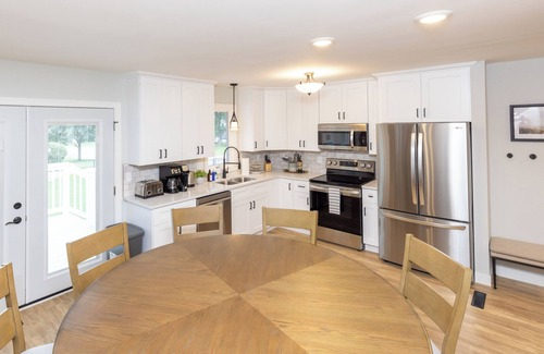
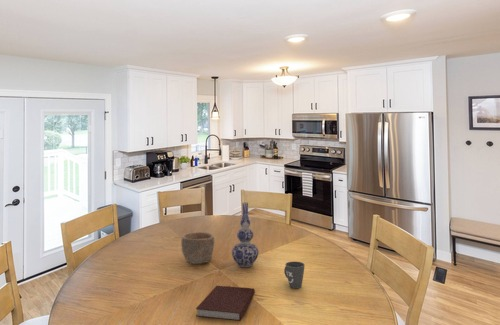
+ bowl (198, 248)
+ vase (245, 233)
+ mug (293, 274)
+ notebook (227, 301)
